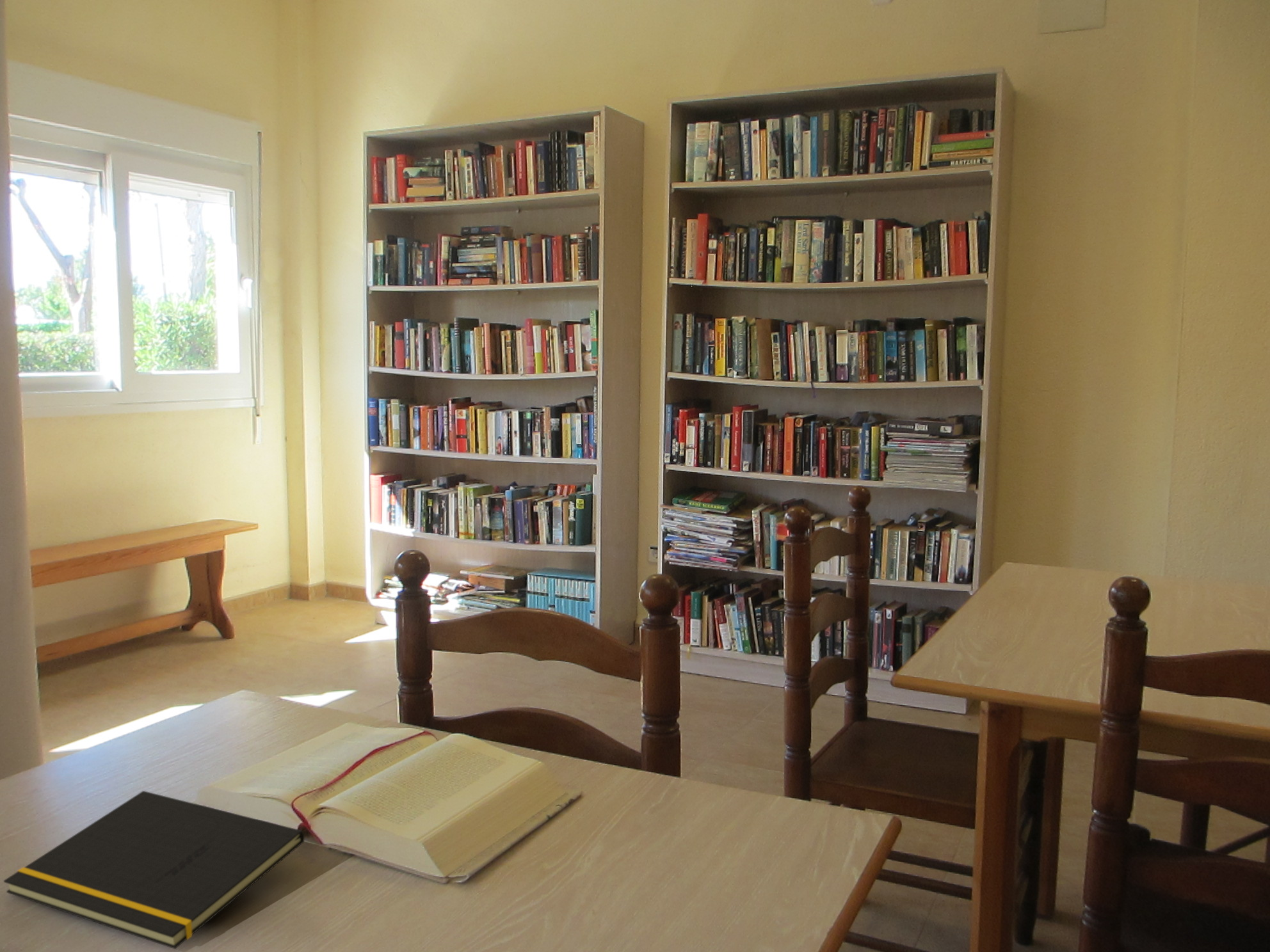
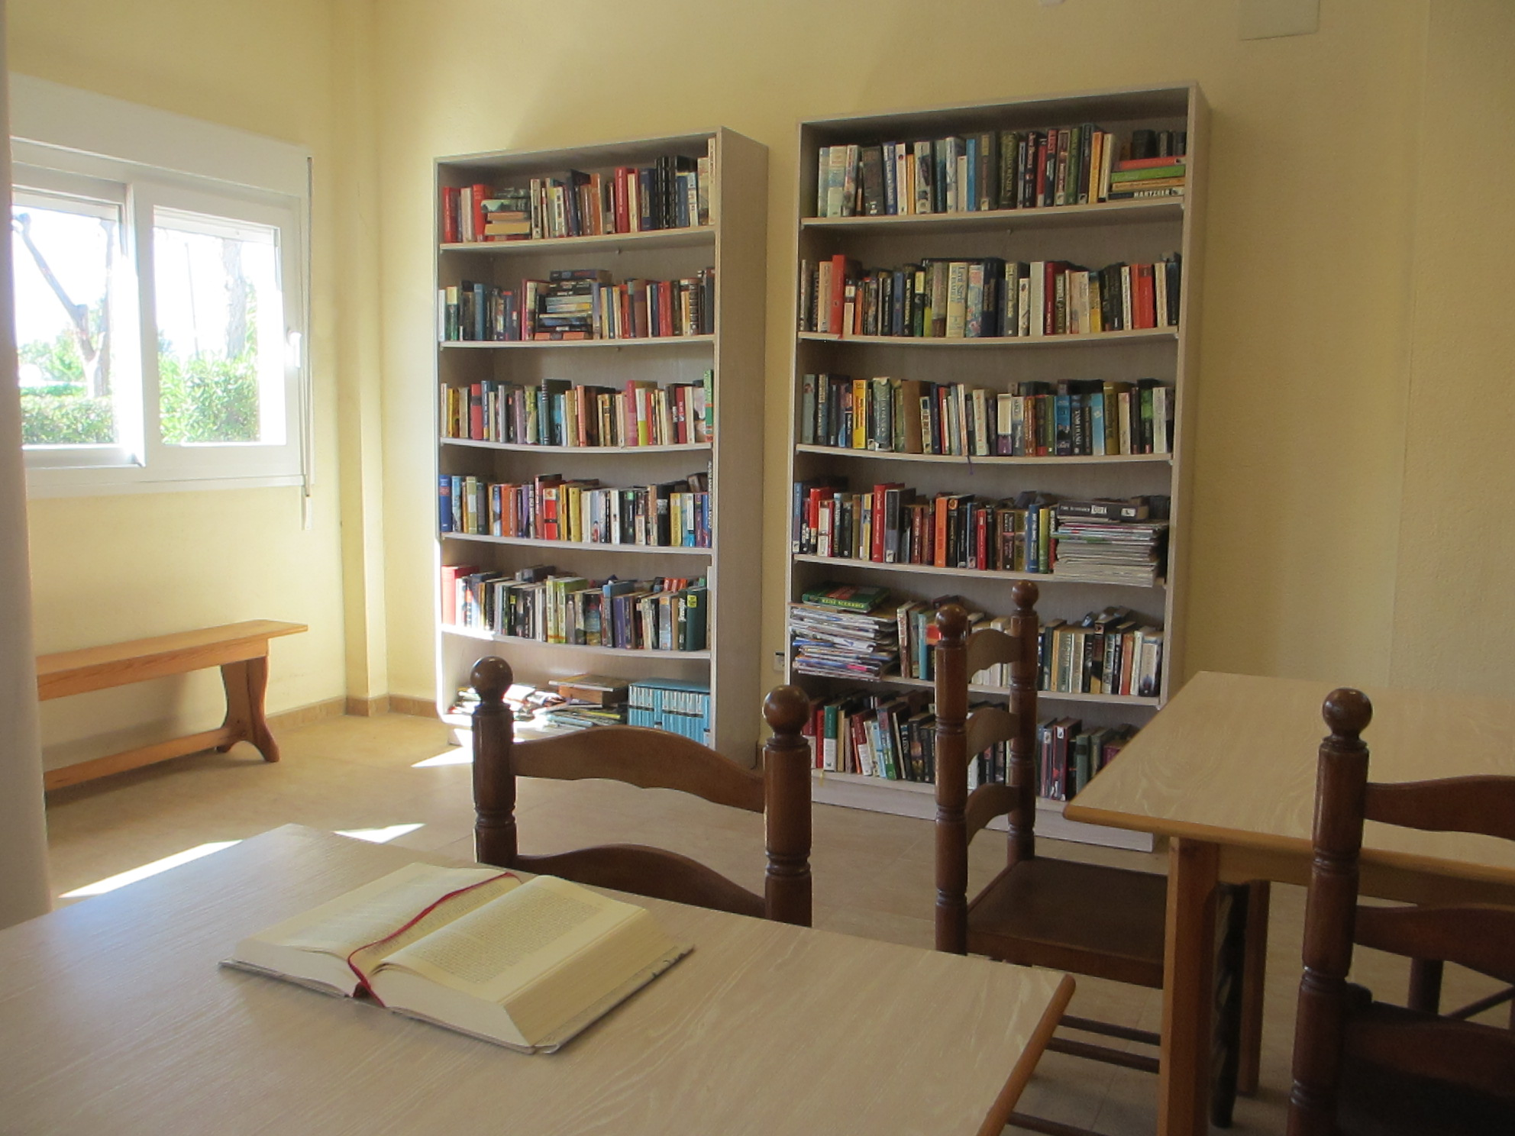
- notepad (157, 861)
